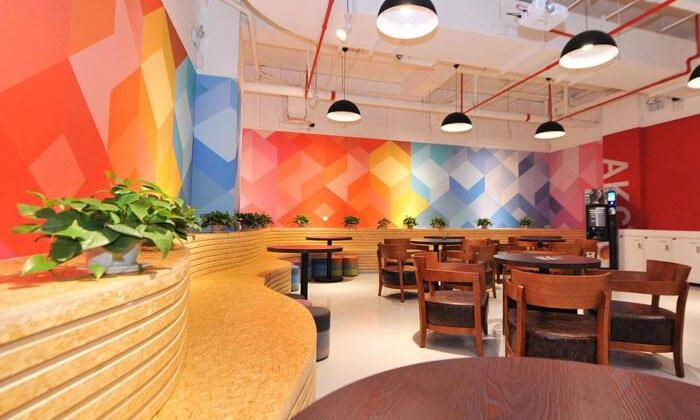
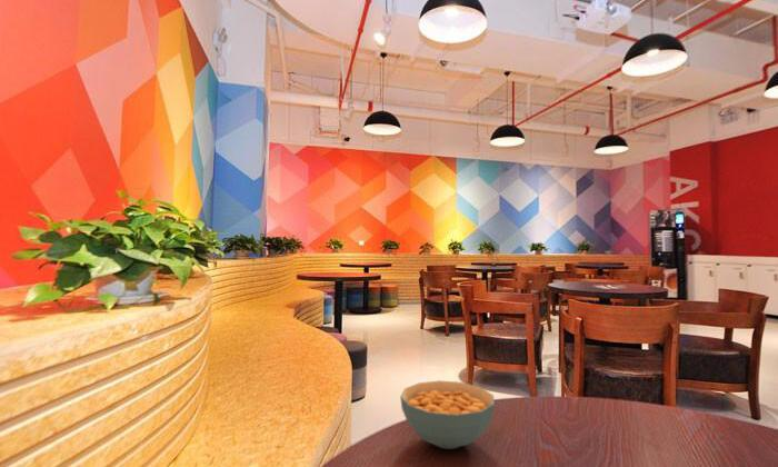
+ cereal bowl (447, 418)
